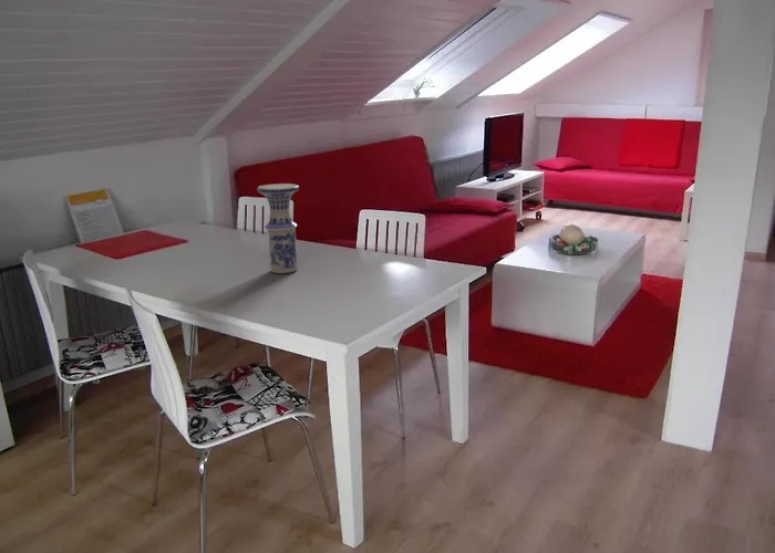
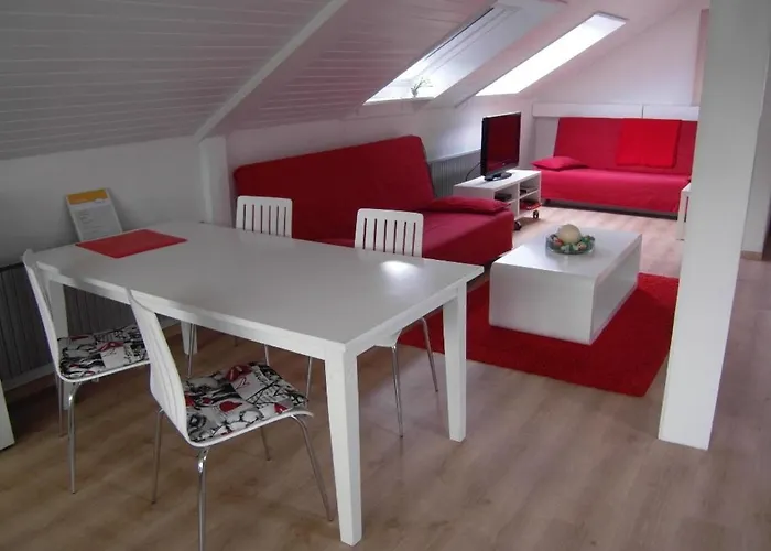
- vase (280, 228)
